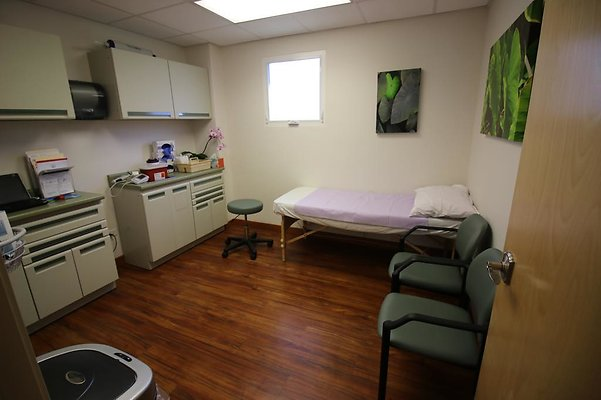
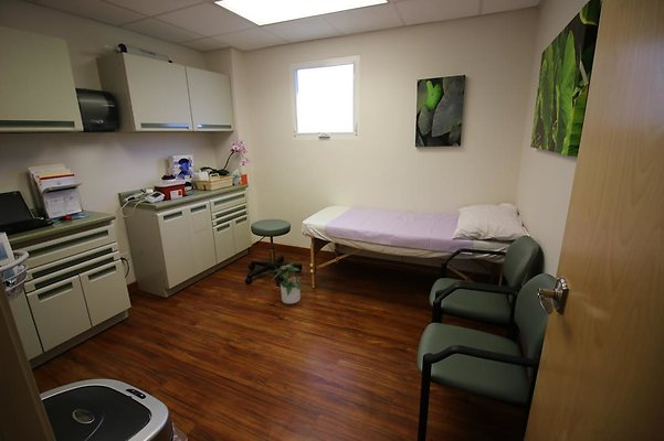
+ potted plant (287, 282)
